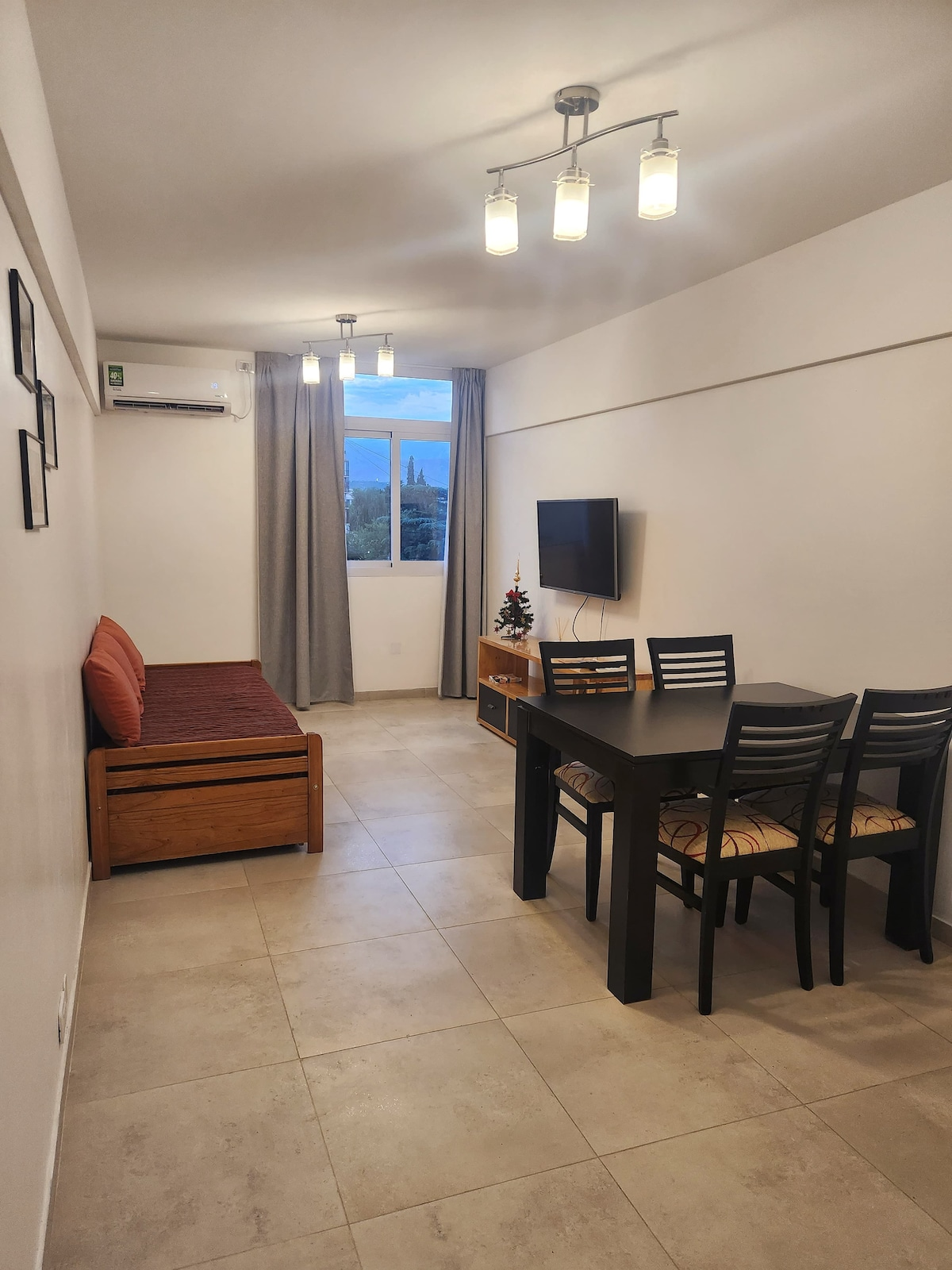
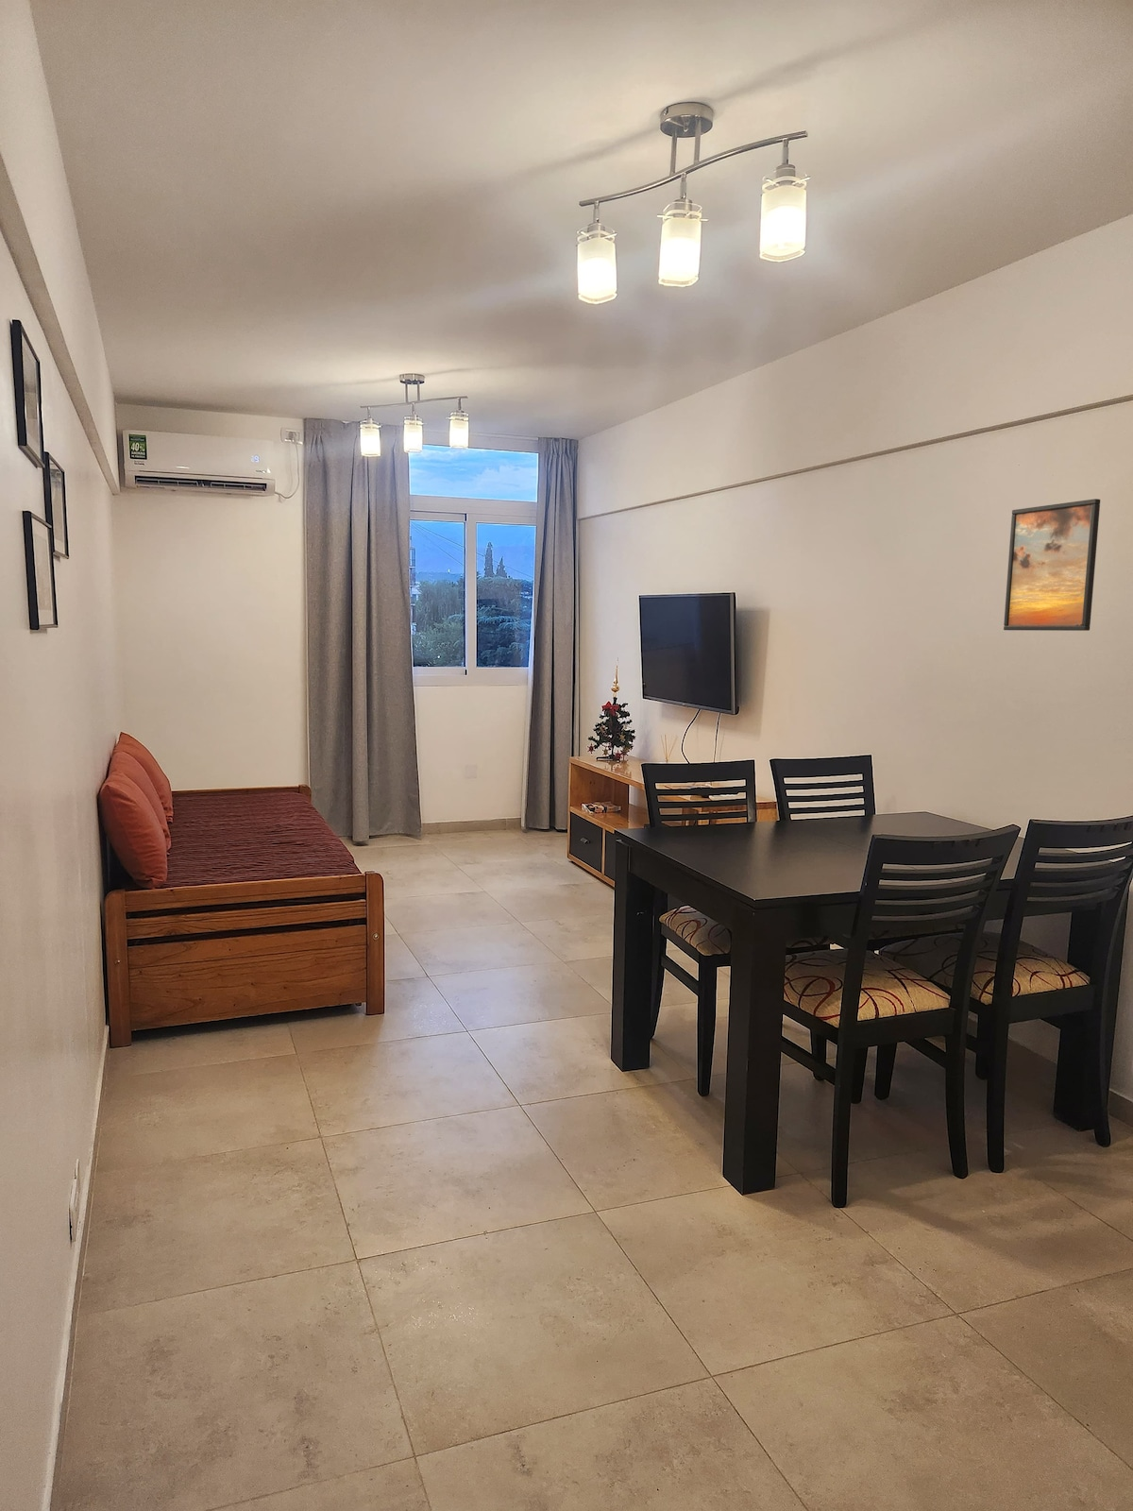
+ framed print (1049, 568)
